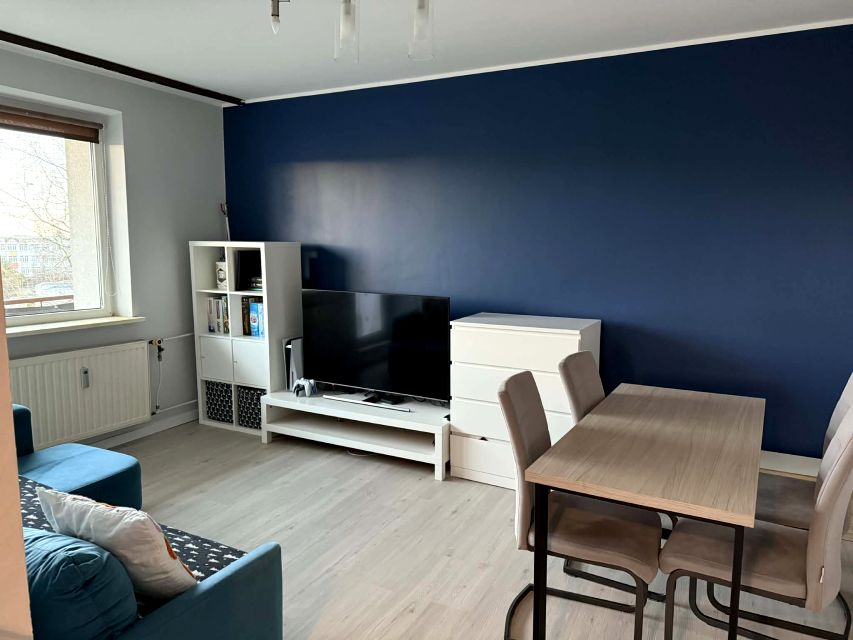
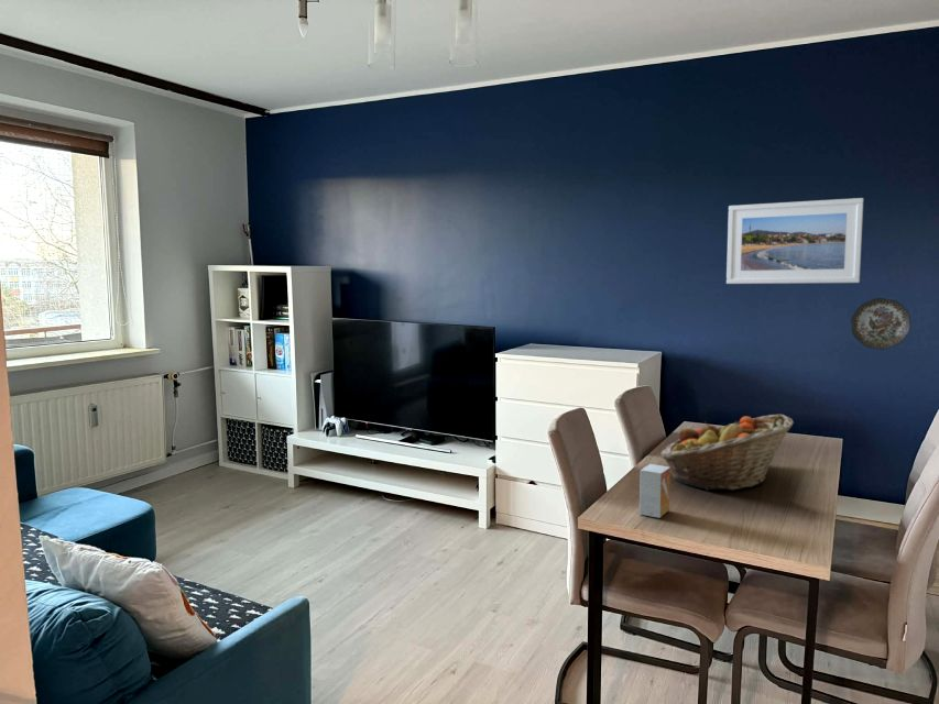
+ decorative plate (880, 323)
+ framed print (791, 242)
+ small box (654, 490)
+ fruit basket (725, 447)
